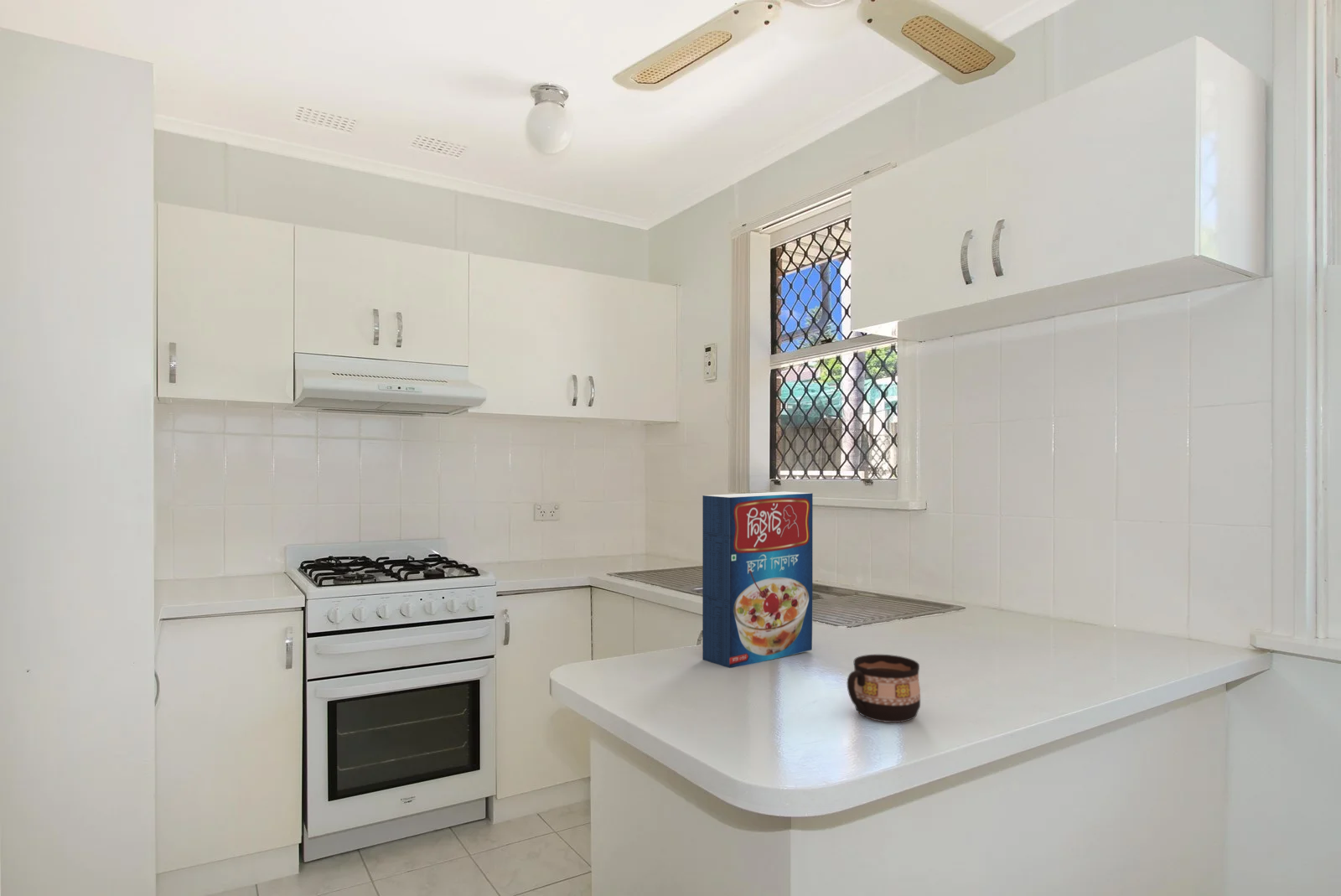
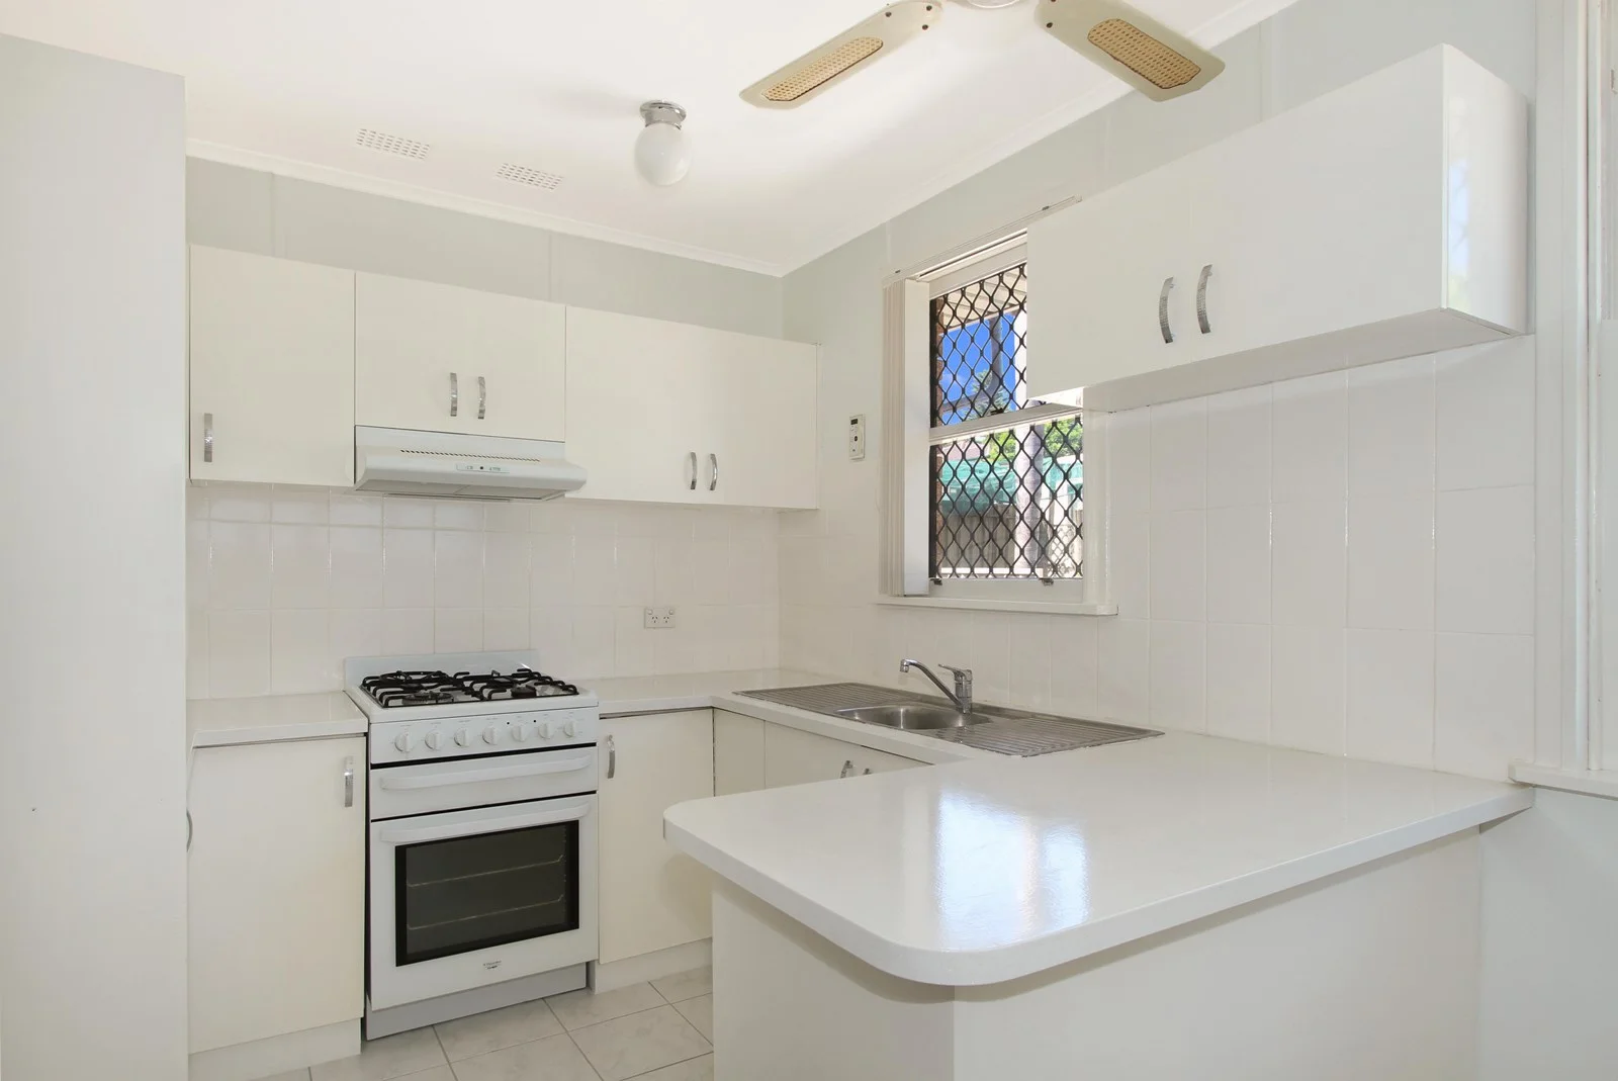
- cereal box (759, 574)
- cup (882, 688)
